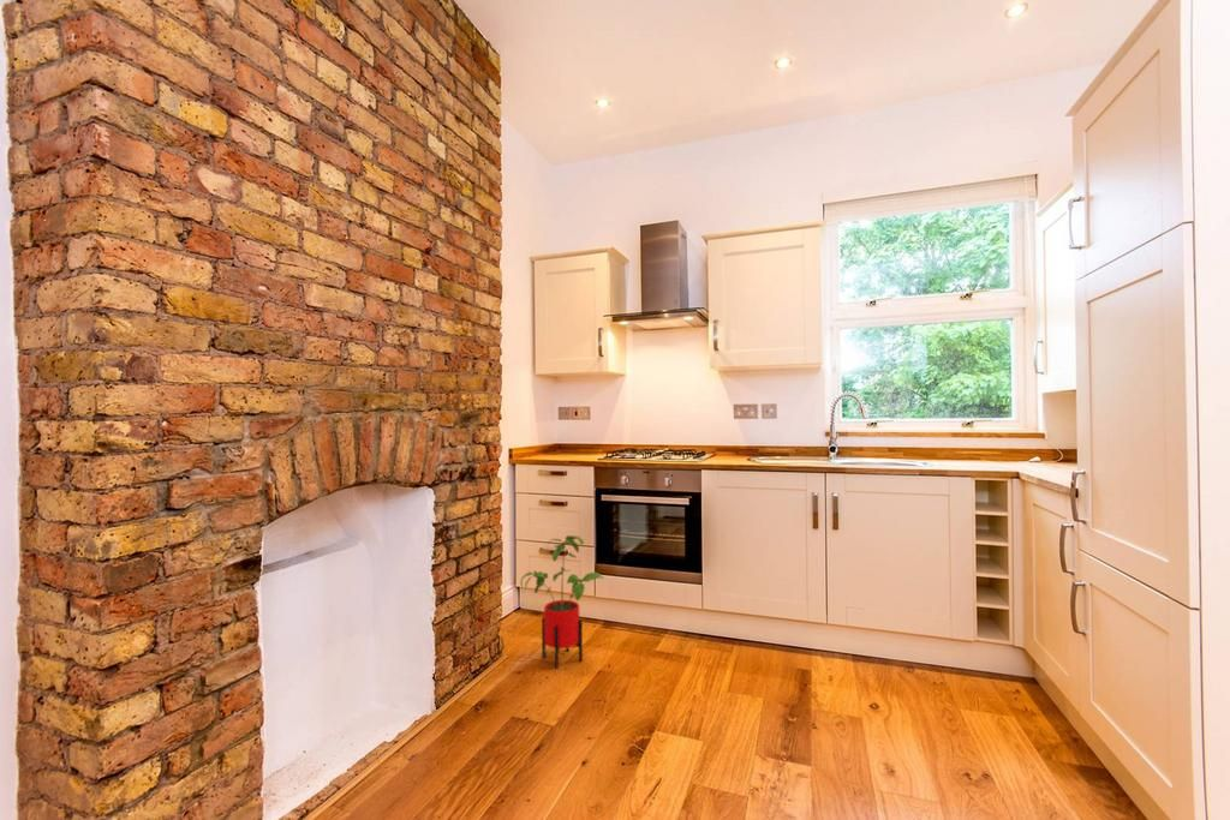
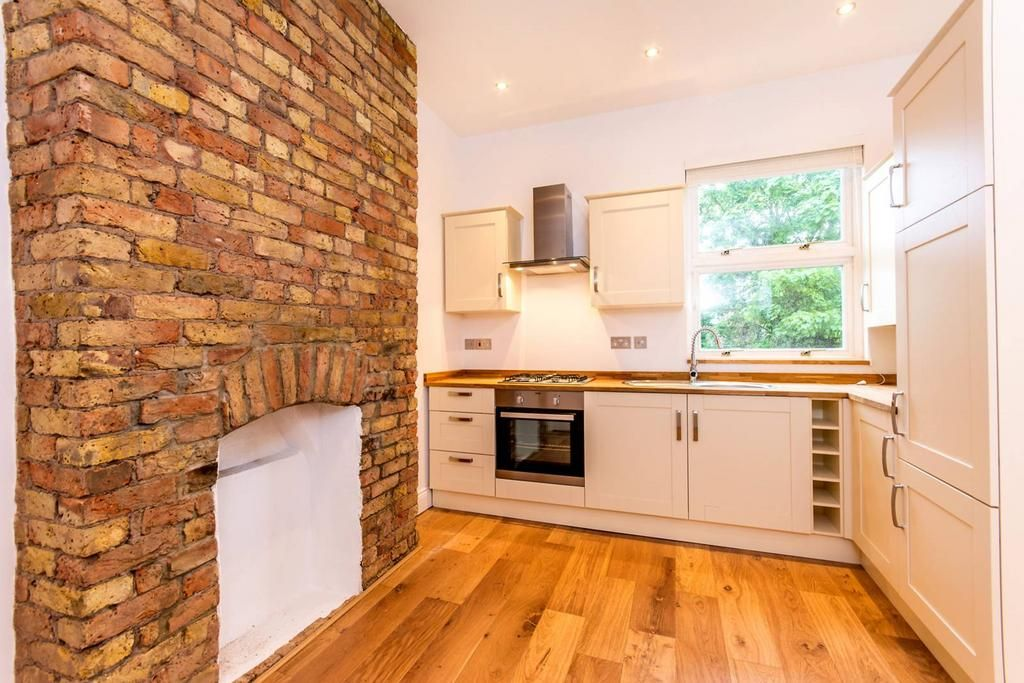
- house plant (562, 598)
